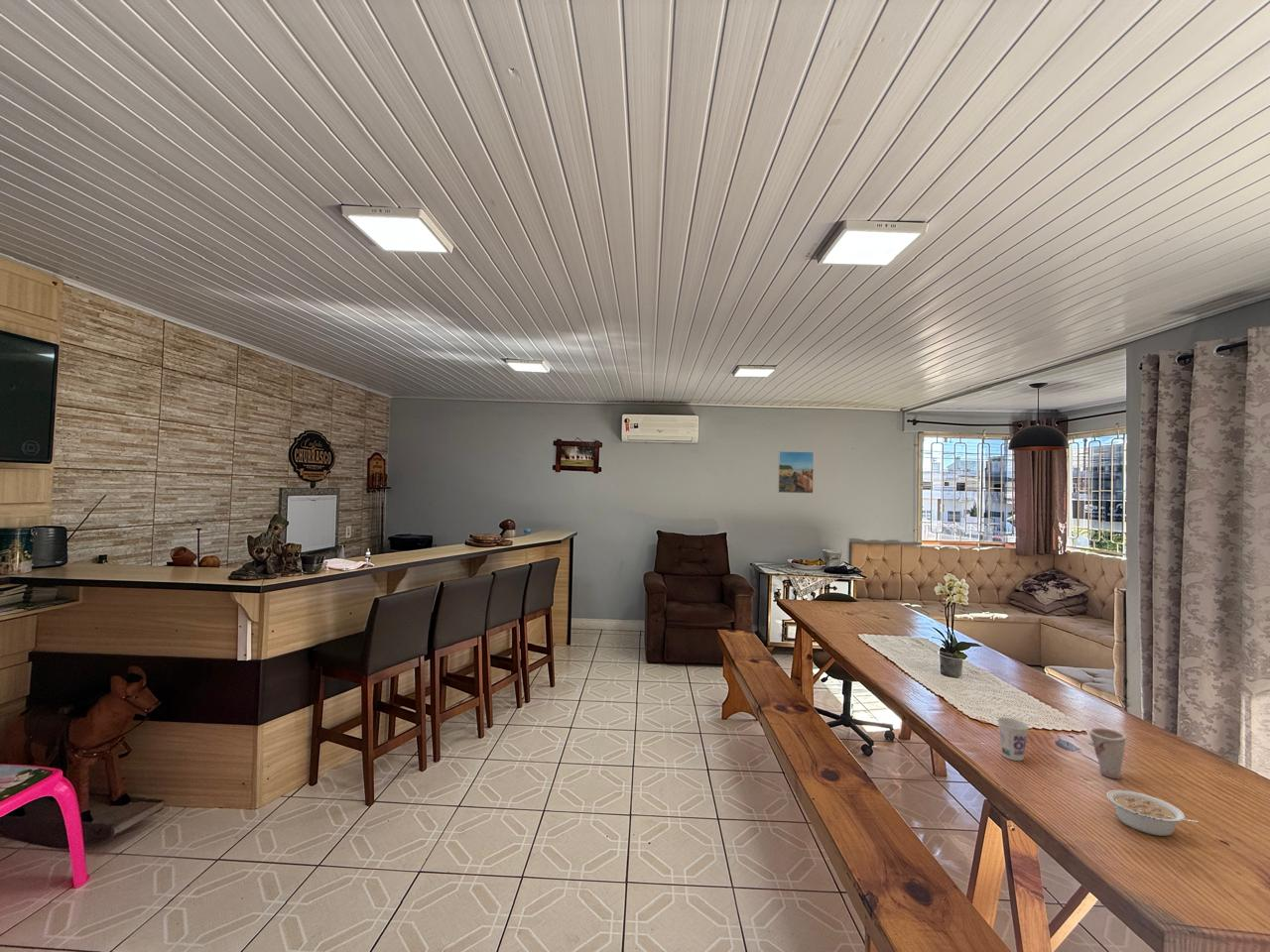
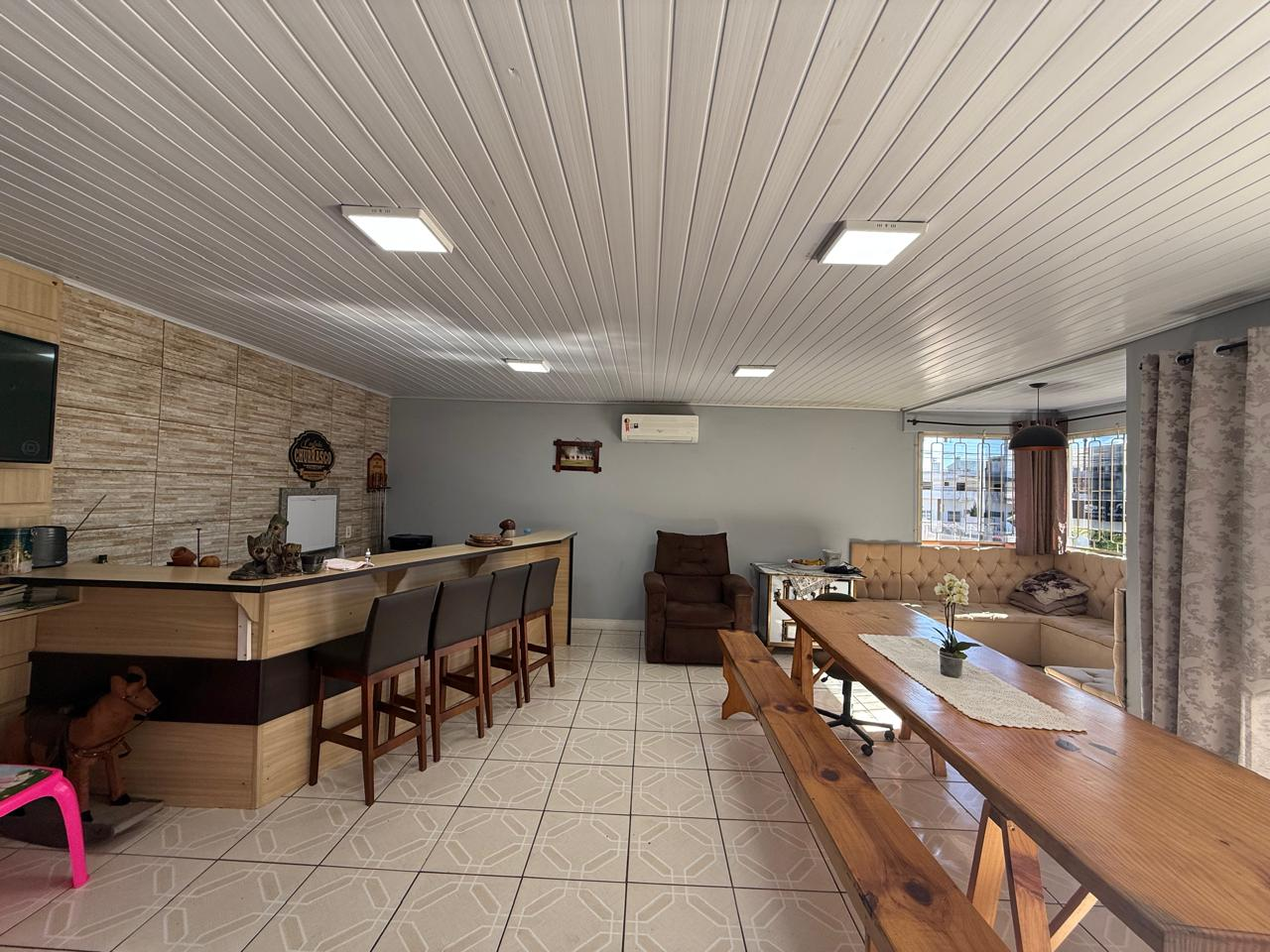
- cup (1106, 753)
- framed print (795, 472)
- cup (1012, 739)
- legume (1147, 813)
